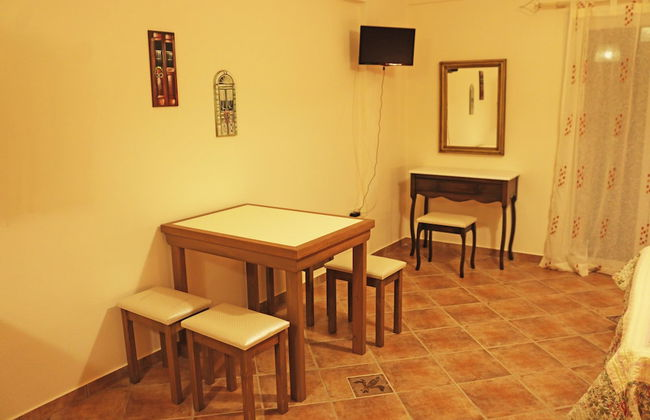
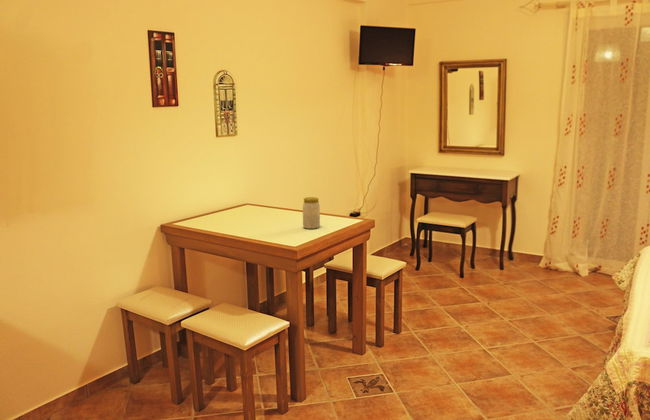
+ jar (311, 212)
